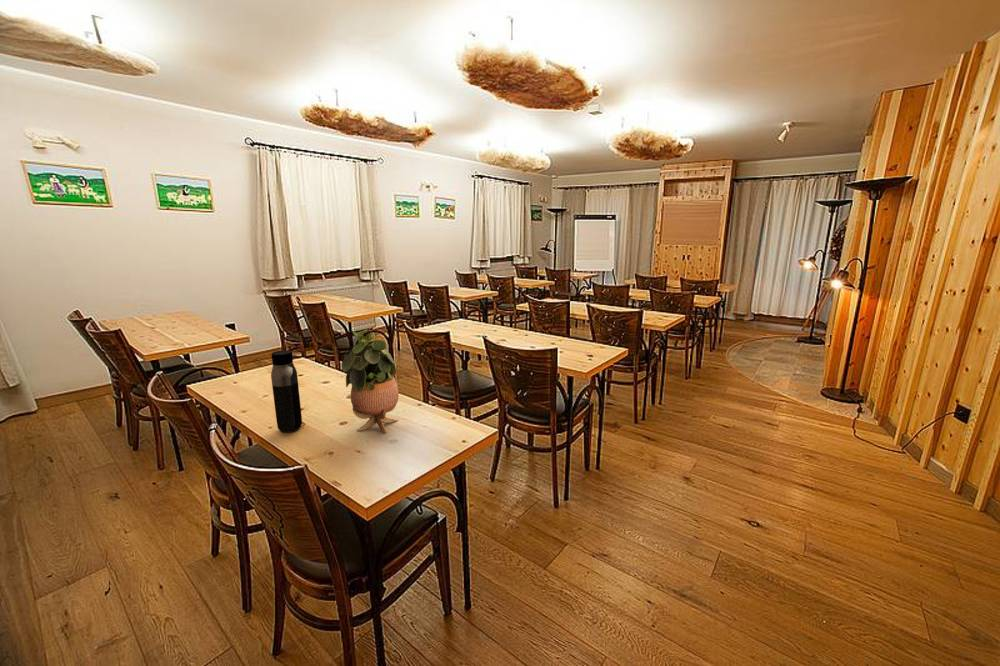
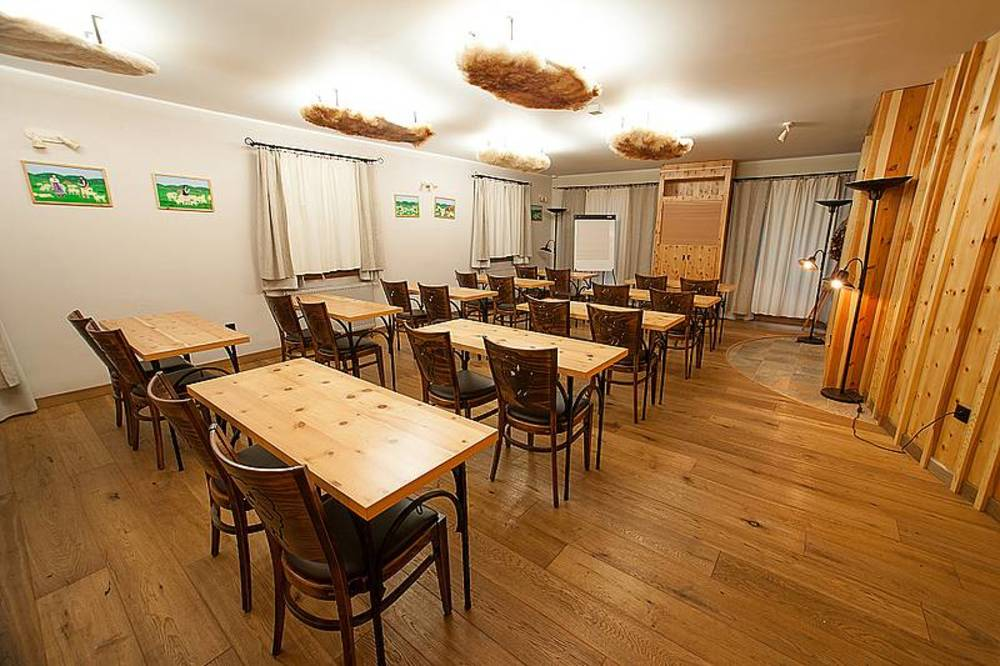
- potted plant (370, 378)
- water bottle (286, 391)
